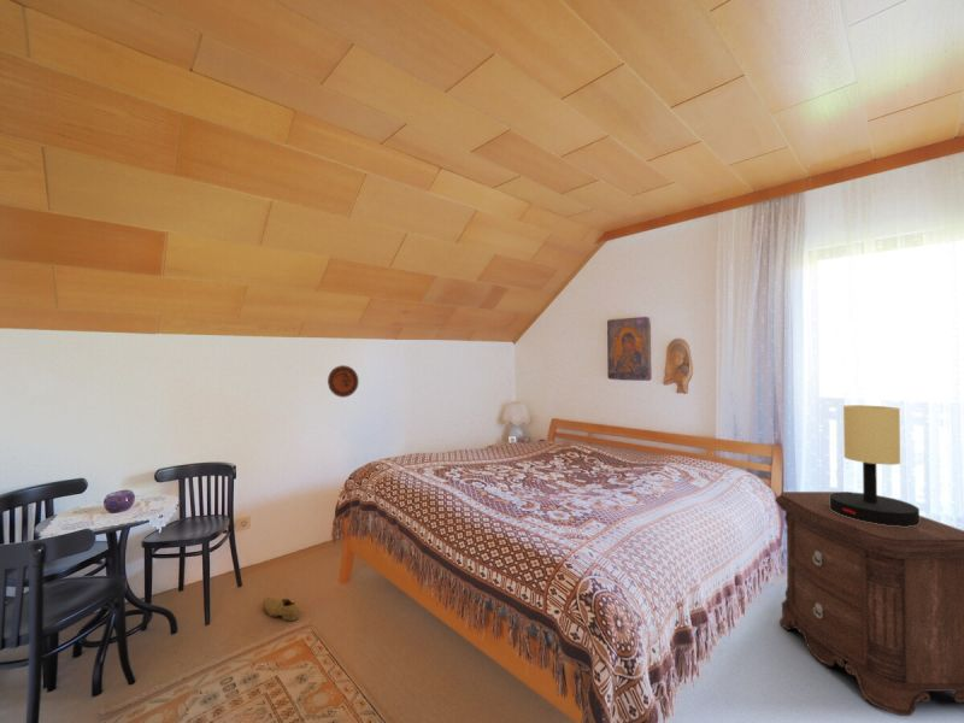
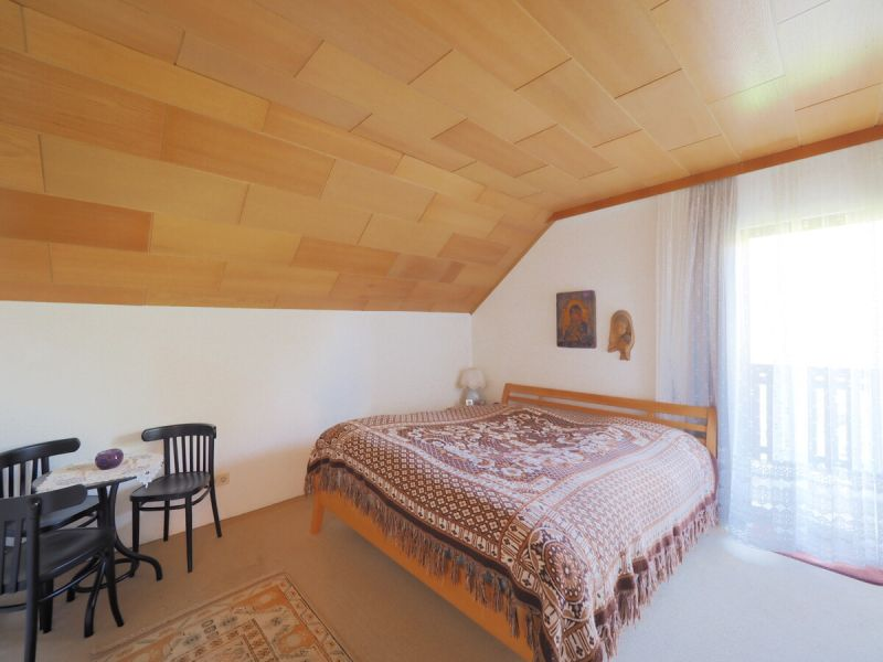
- decorative plate (342, 381)
- shoe (280, 604)
- nightstand (859, 586)
- table lamp (871, 459)
